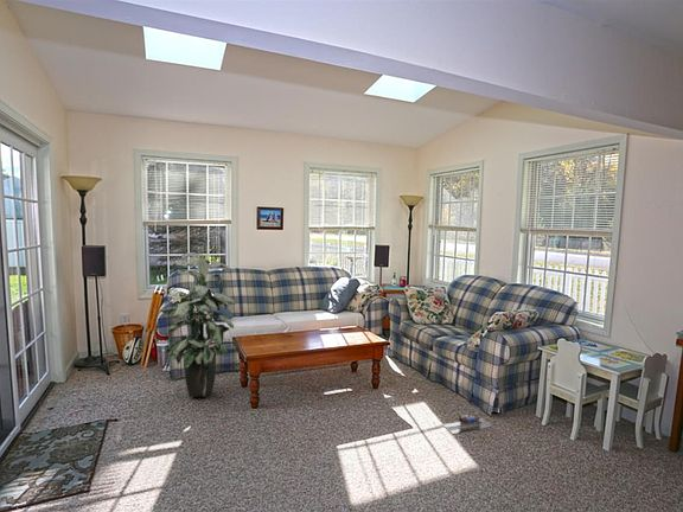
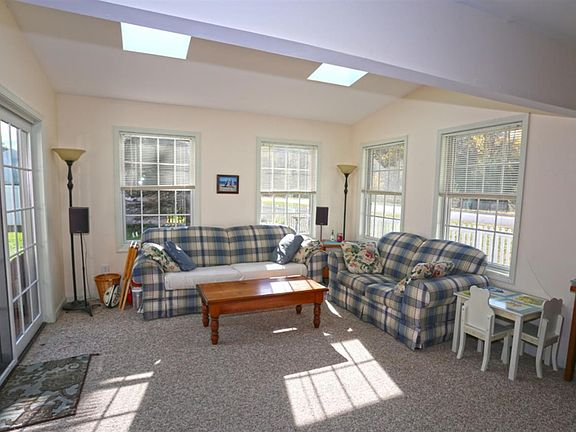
- indoor plant (197, 322)
- toy train (467, 420)
